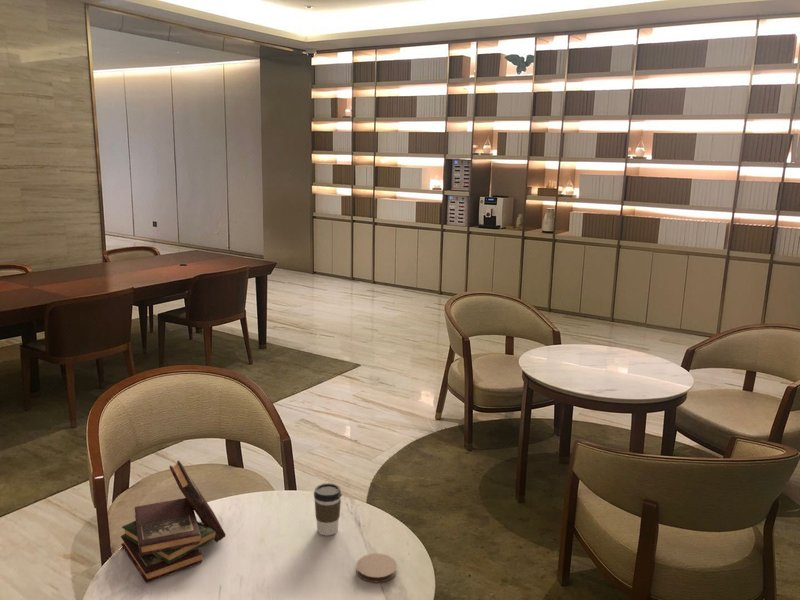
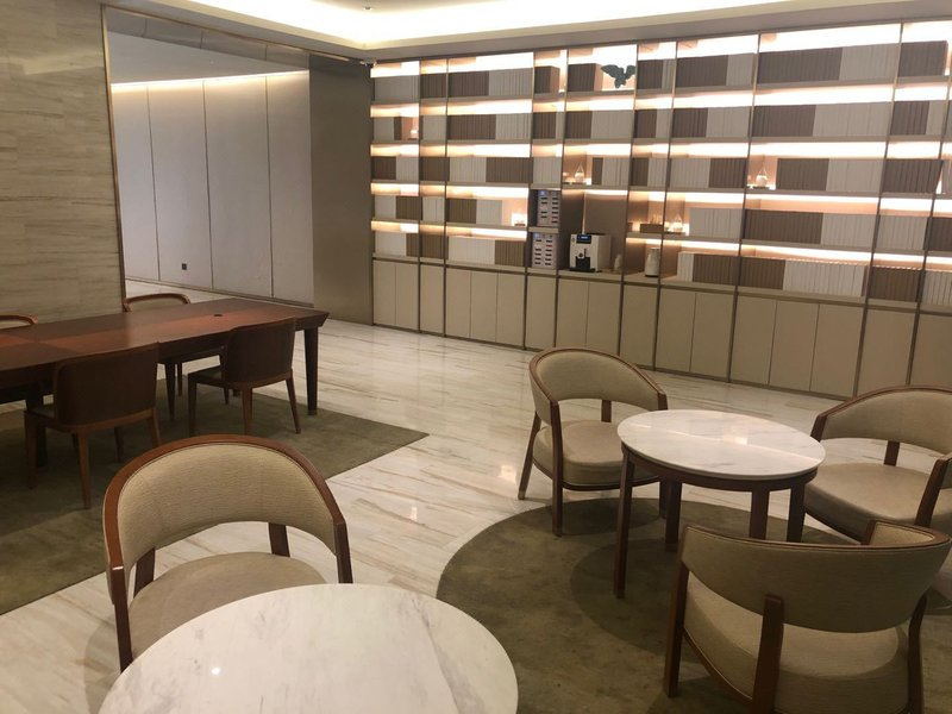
- book (179, 512)
- coffee cup (327, 509)
- coaster (376, 567)
